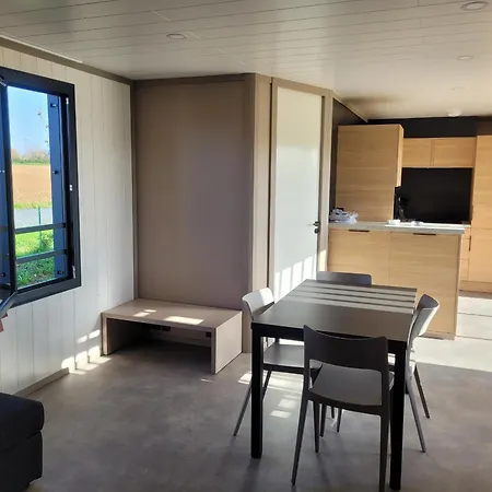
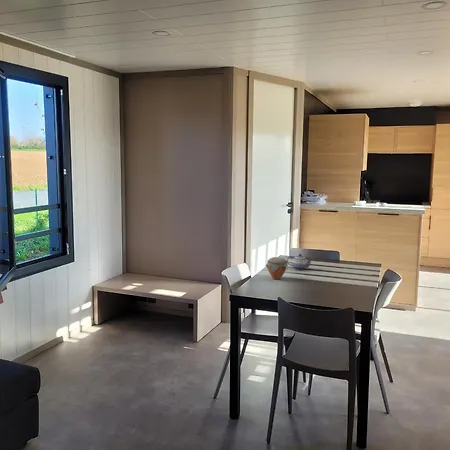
+ jar (276, 268)
+ teapot (299, 261)
